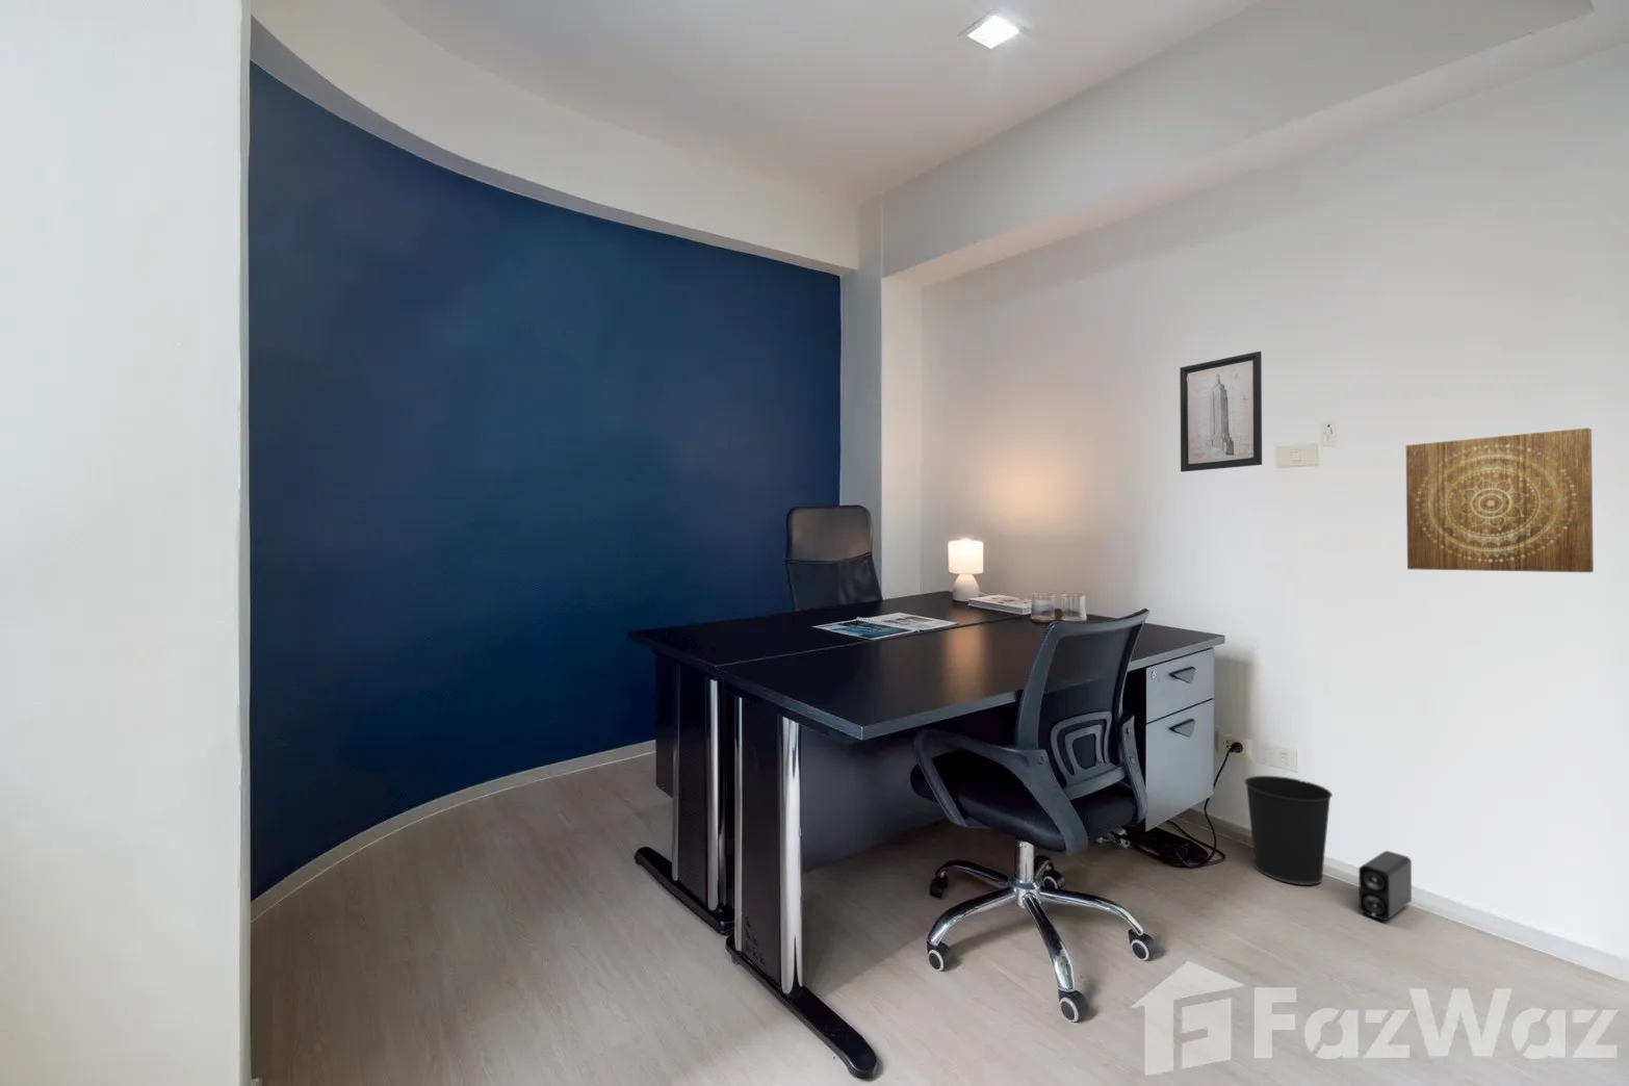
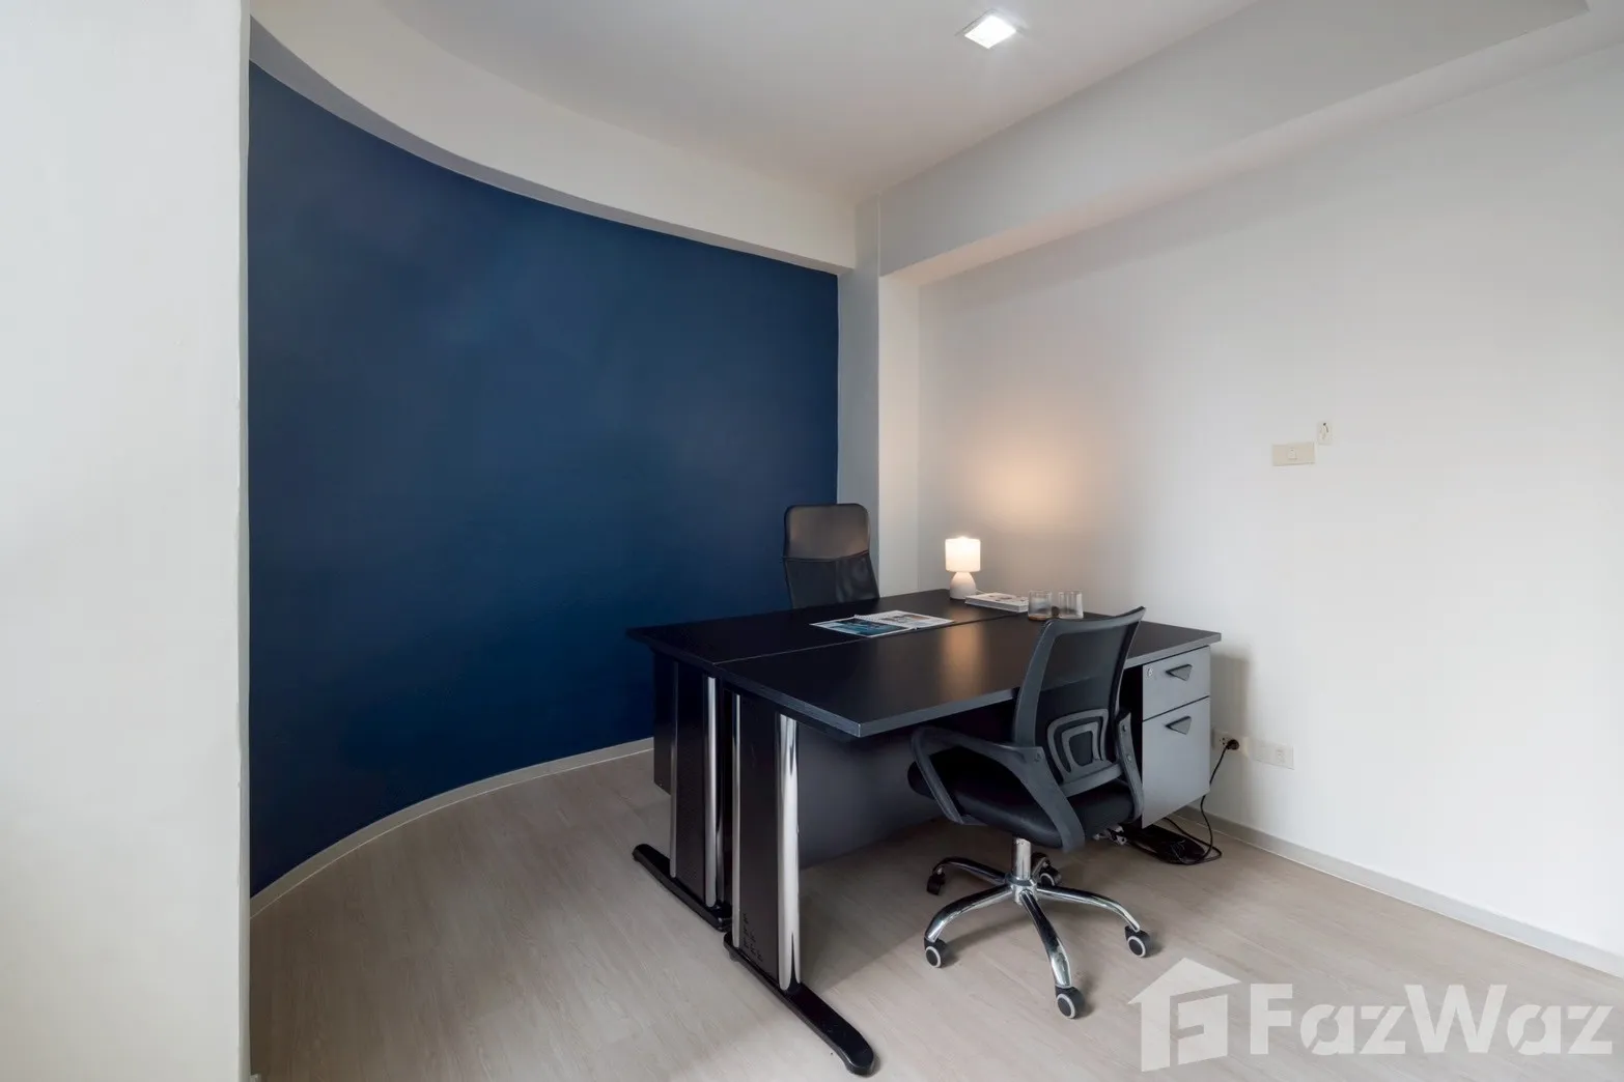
- wall art (1493, 503)
- wastebasket (1287, 829)
- speaker (1385, 885)
- wall art (1219, 415)
